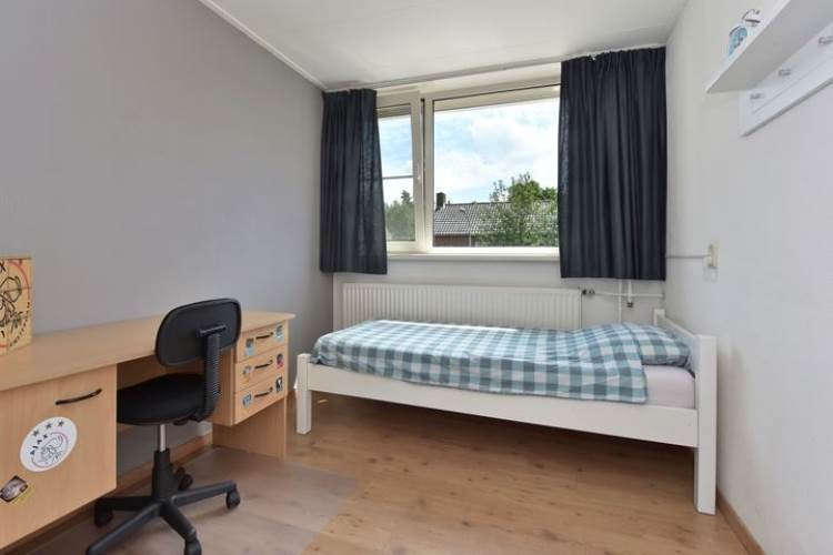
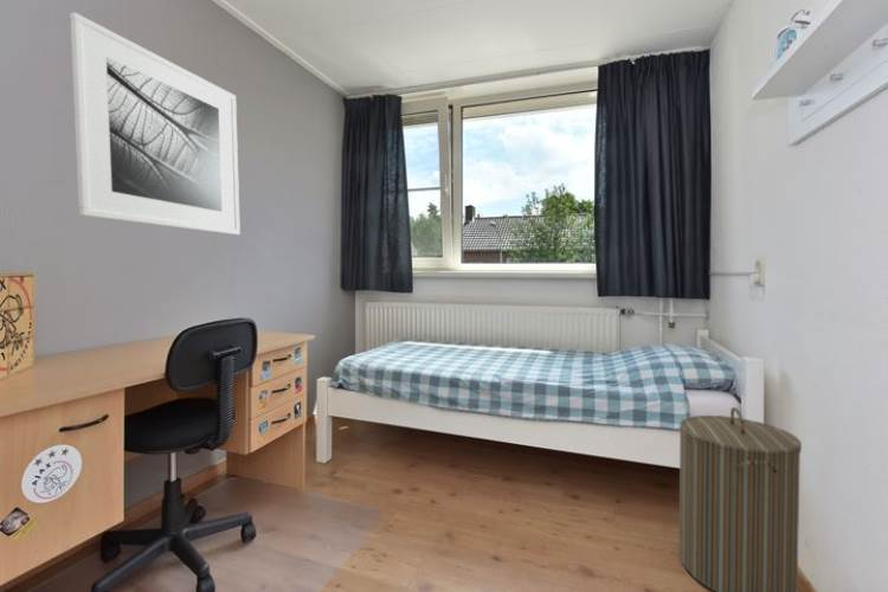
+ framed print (170, 144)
+ laundry hamper (735, 490)
